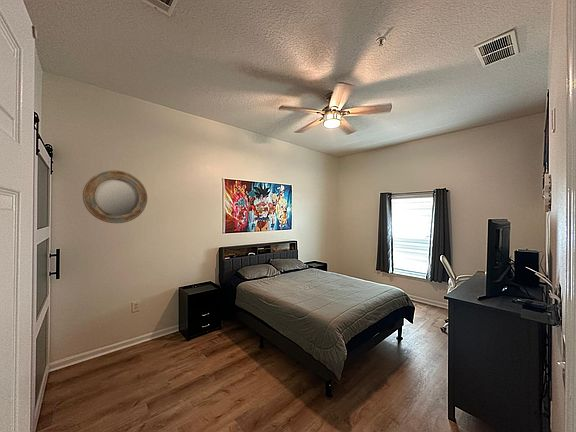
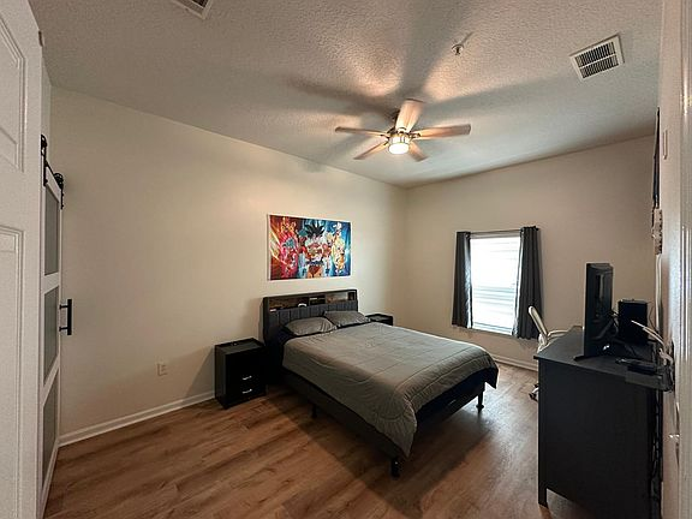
- home mirror (117, 197)
